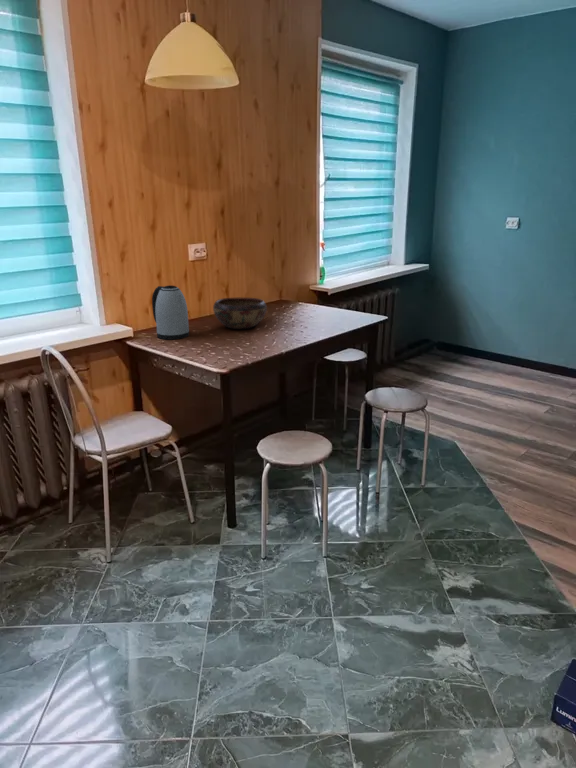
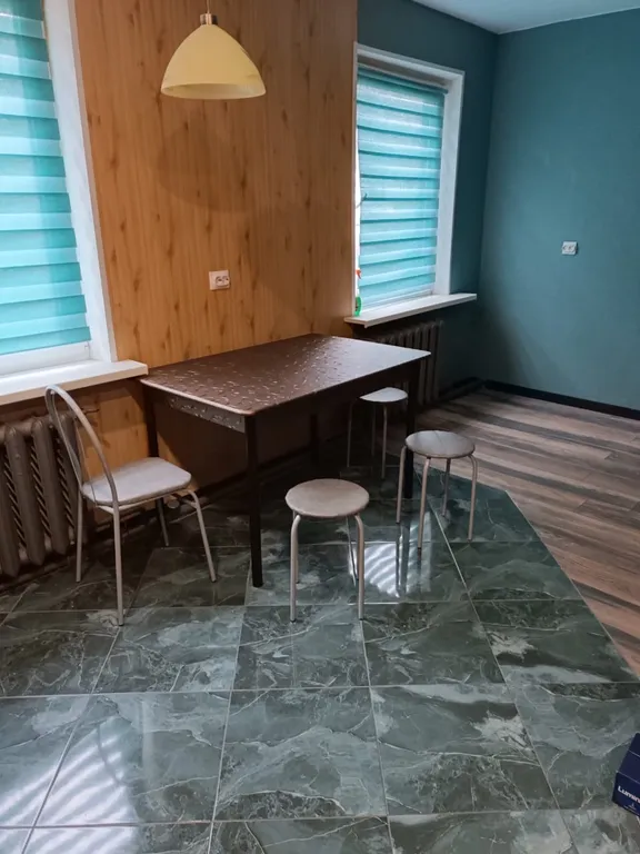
- decorative bowl (240, 313)
- kettle (167, 310)
